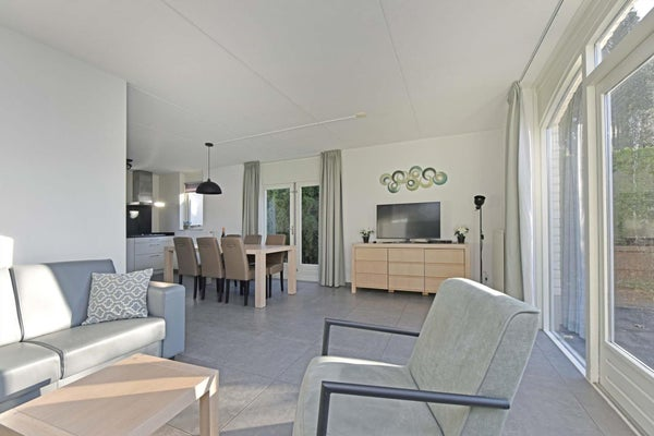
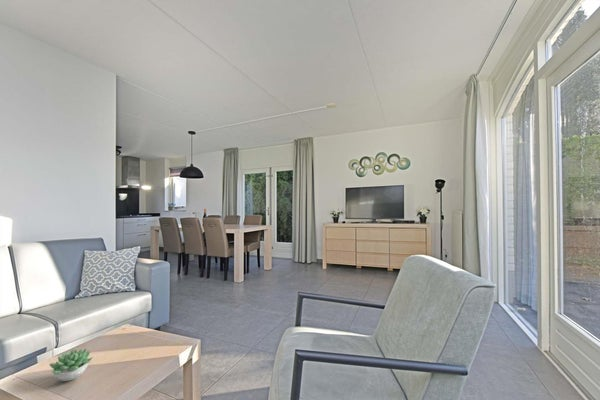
+ succulent plant (71, 365)
